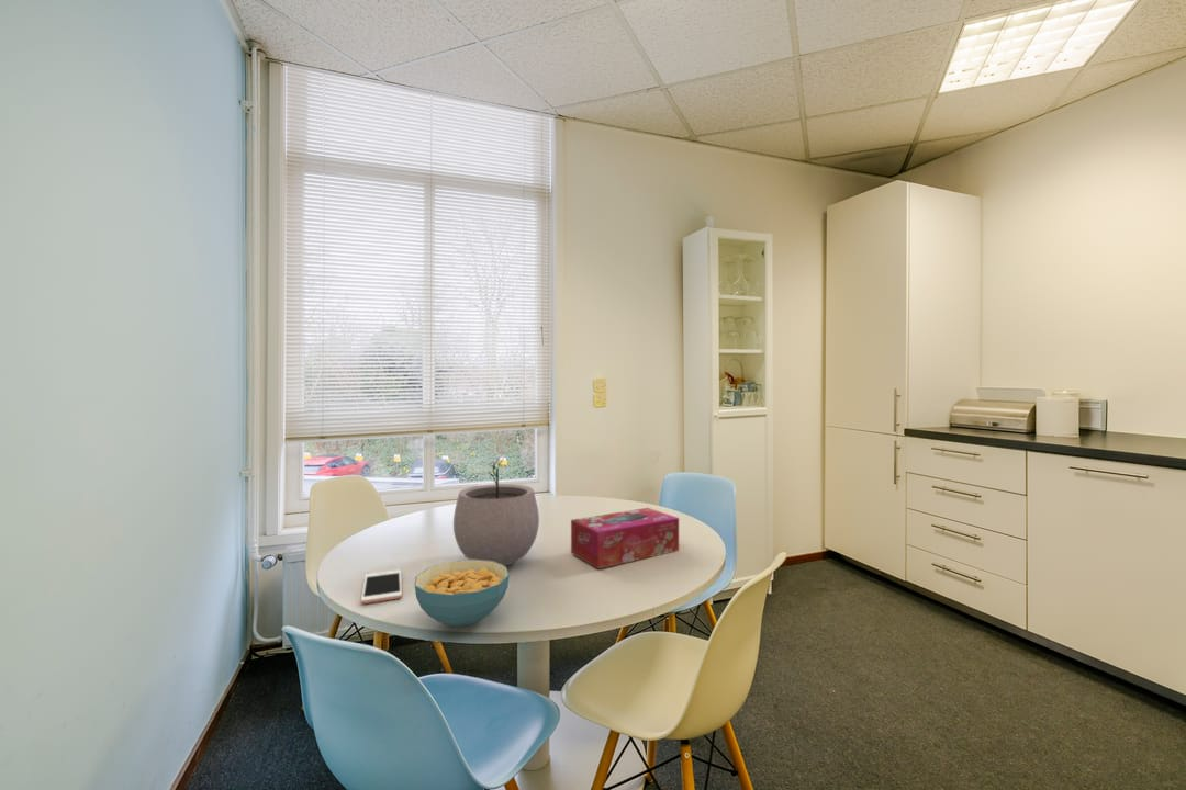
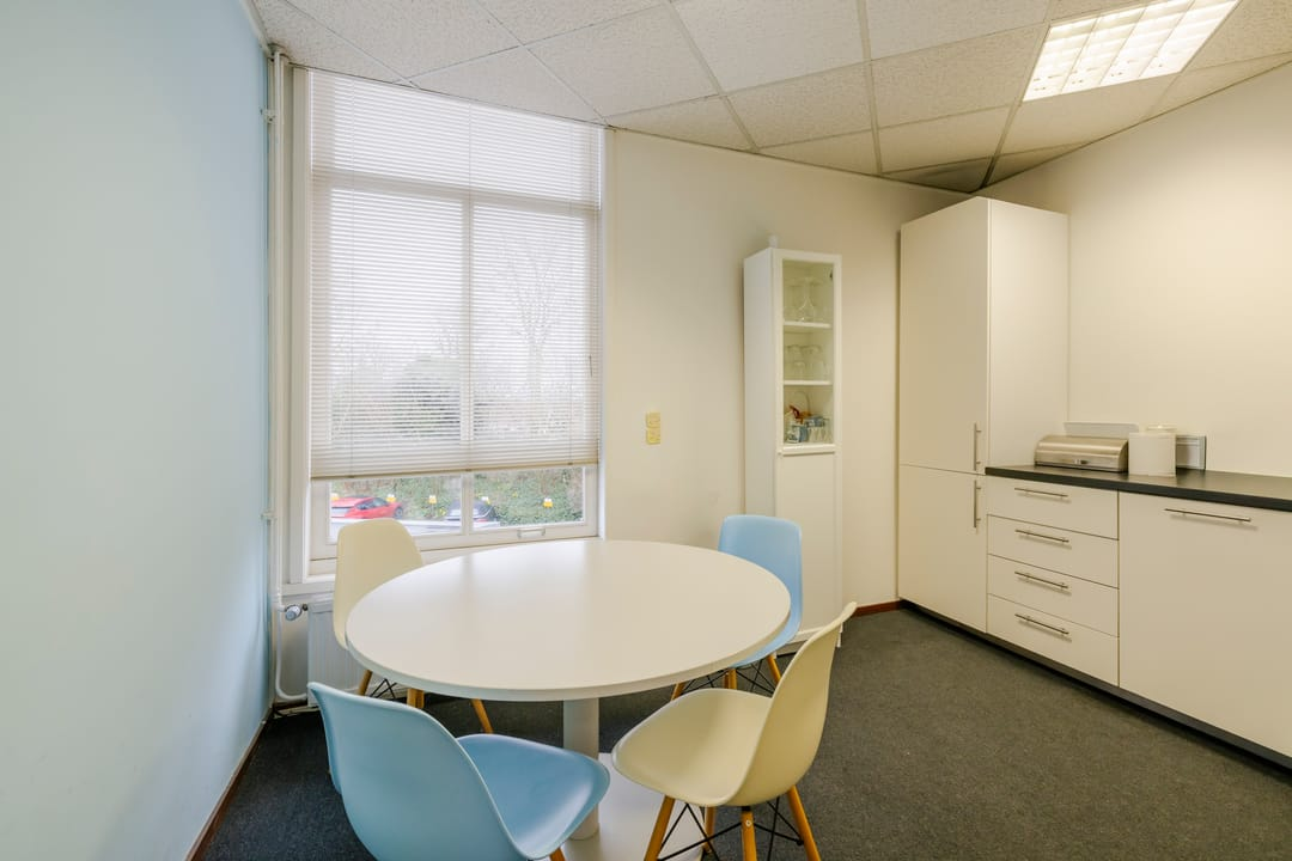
- tissue box (625, 534)
- cell phone (382, 585)
- cereal bowl (462, 598)
- plant pot (496, 510)
